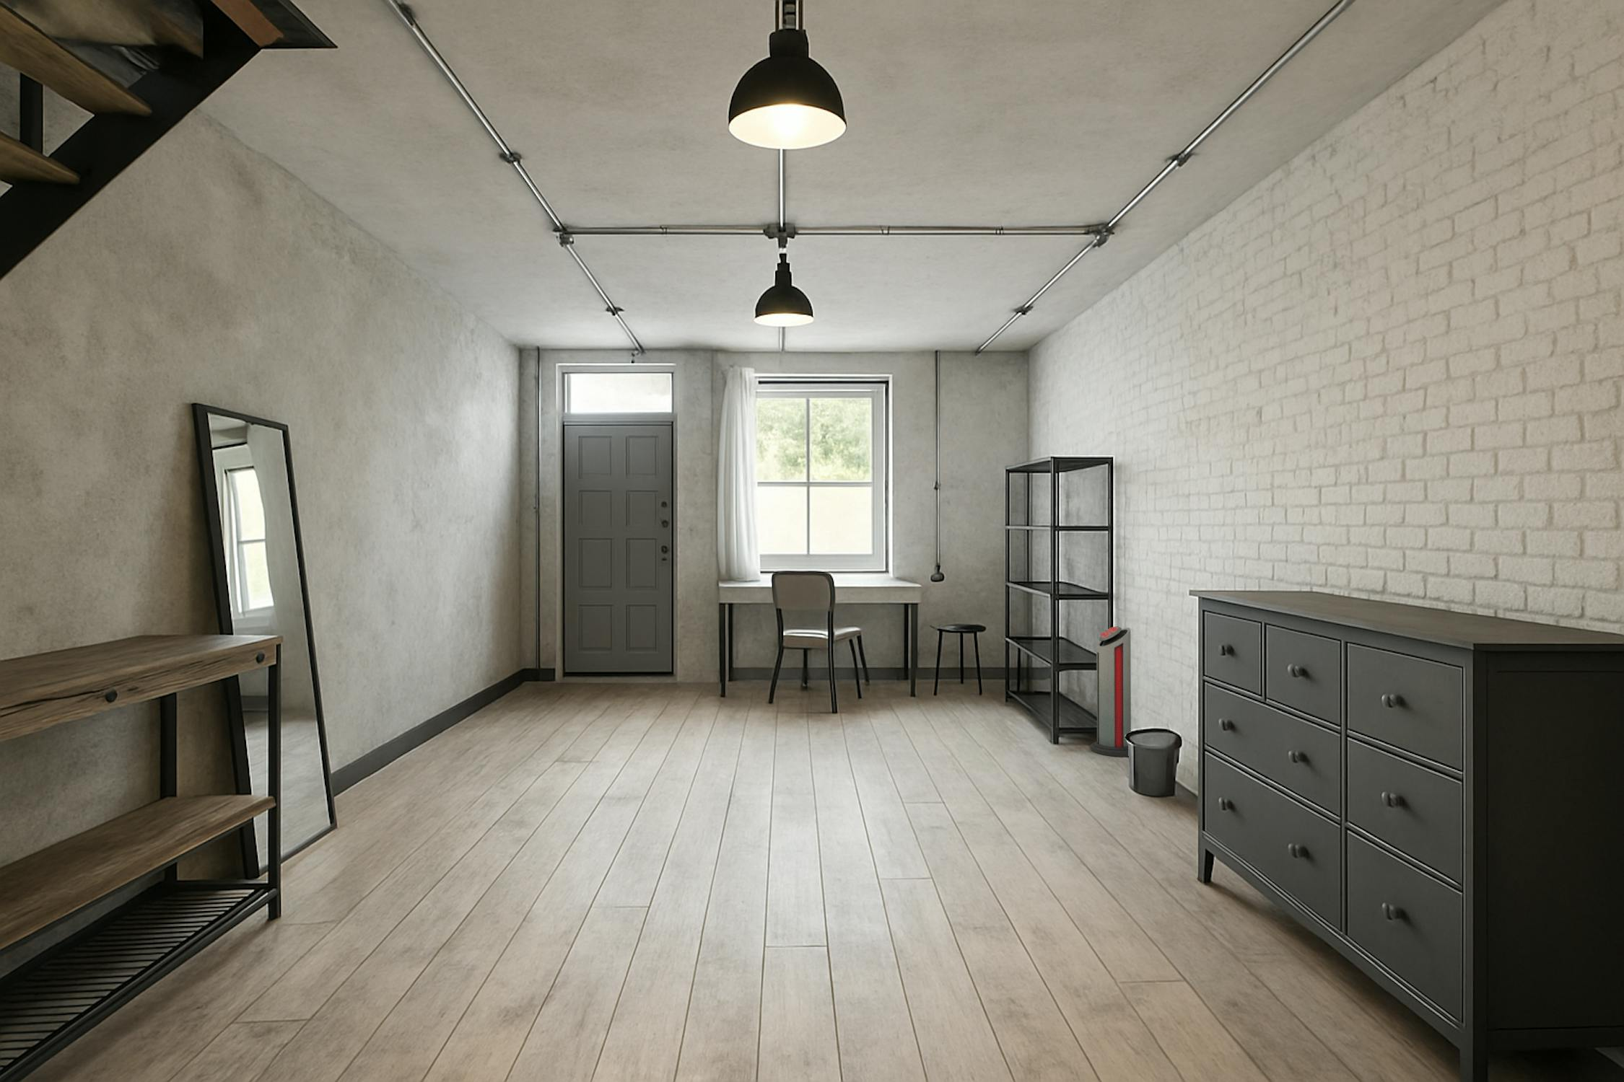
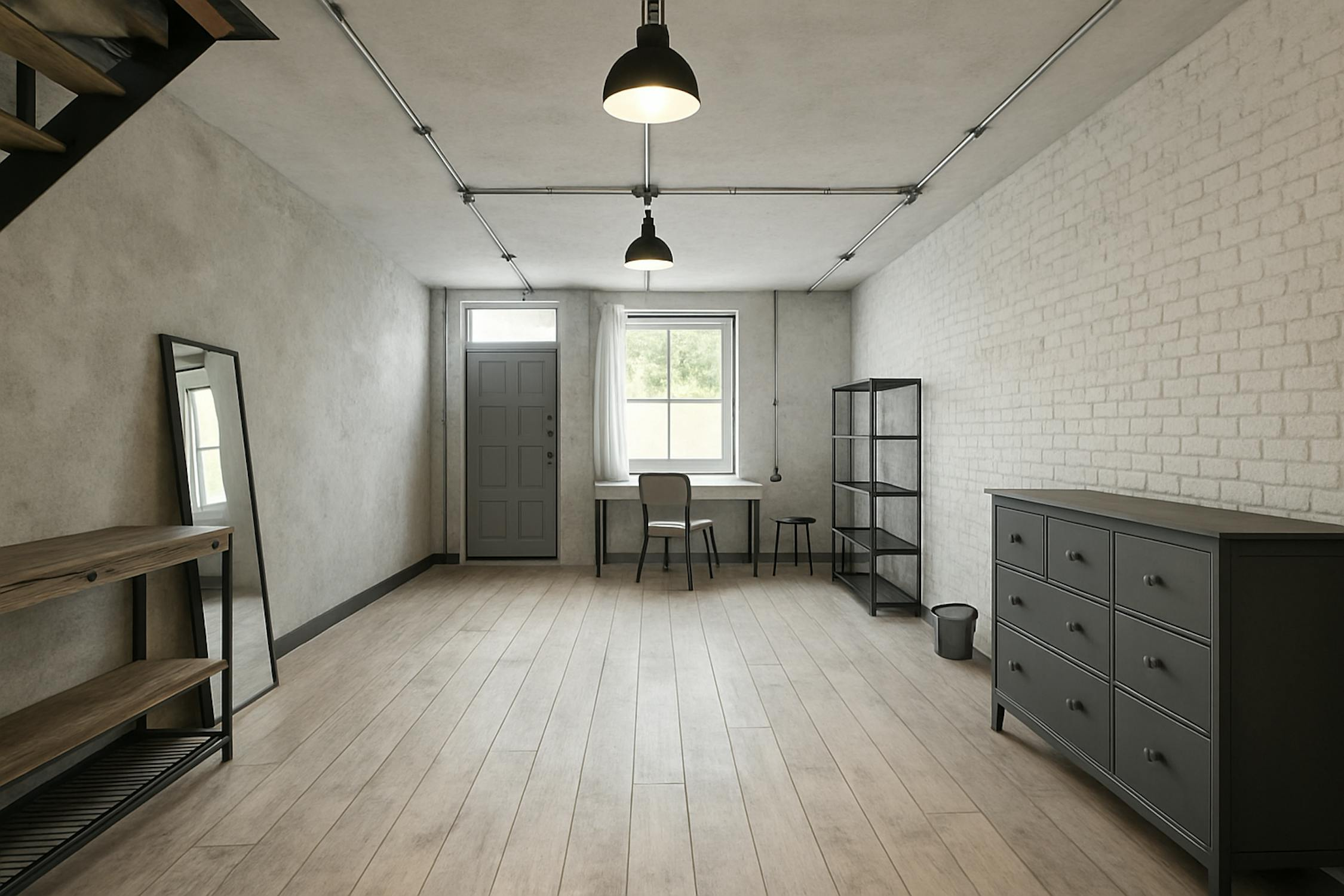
- air purifier (1114, 688)
